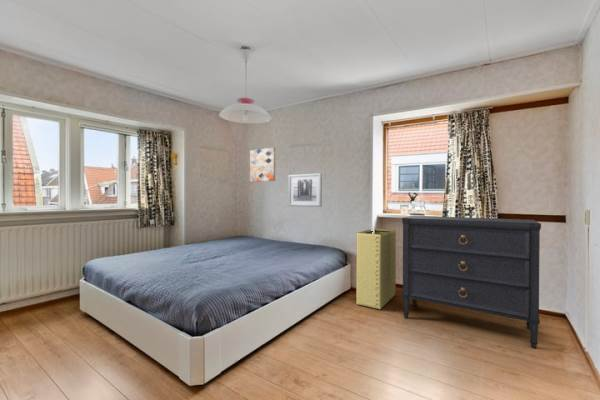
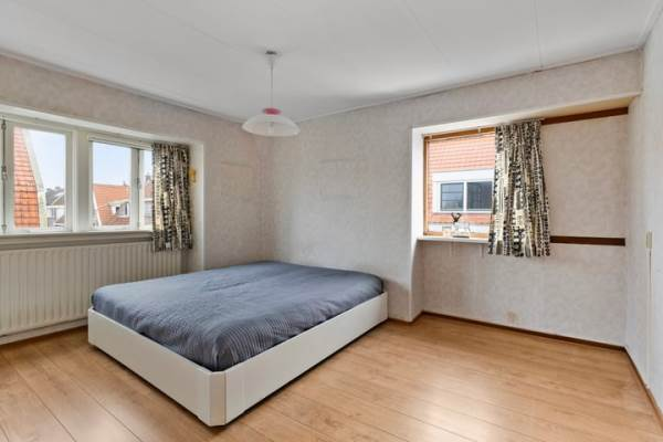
- wall art (304, 190)
- dresser (465, 270)
- wall art (262, 165)
- laundry hamper (376, 265)
